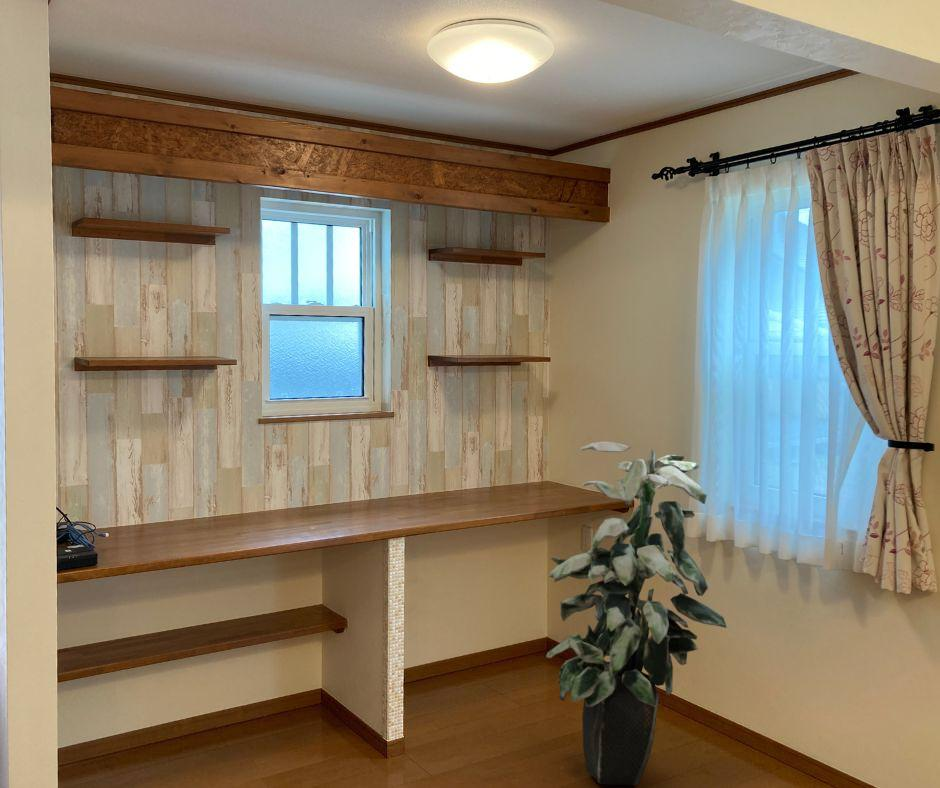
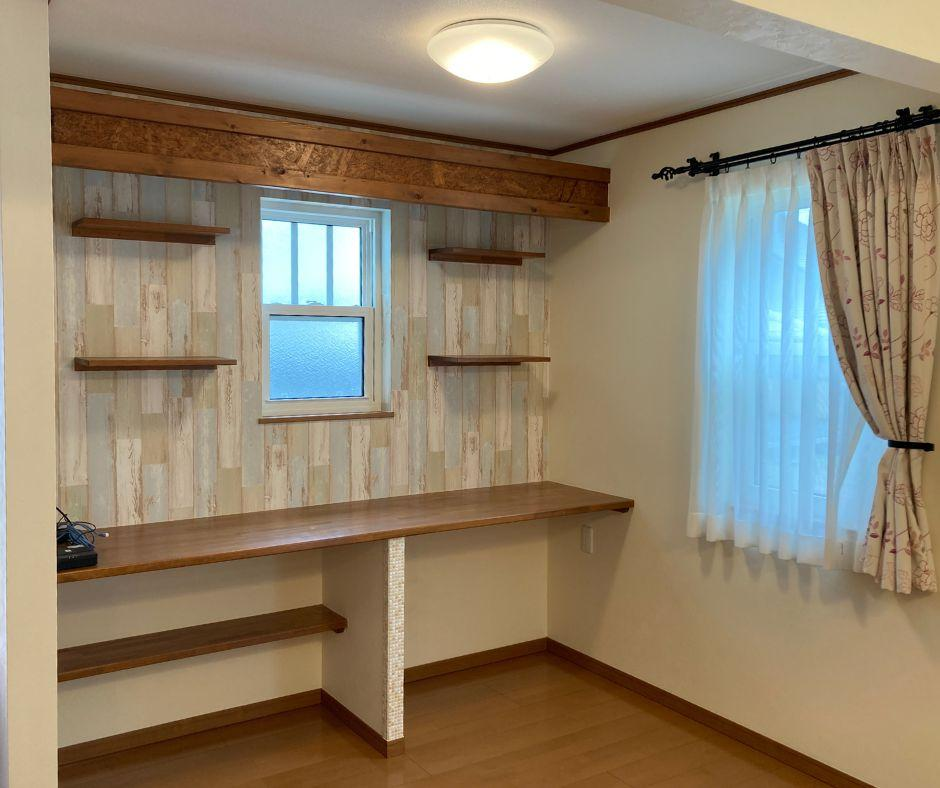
- indoor plant (624, 608)
